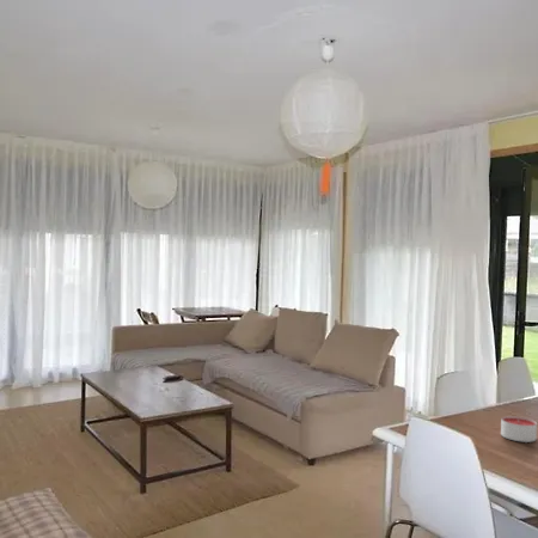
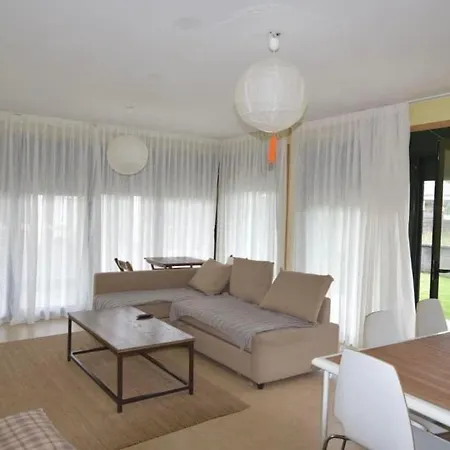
- candle (518, 428)
